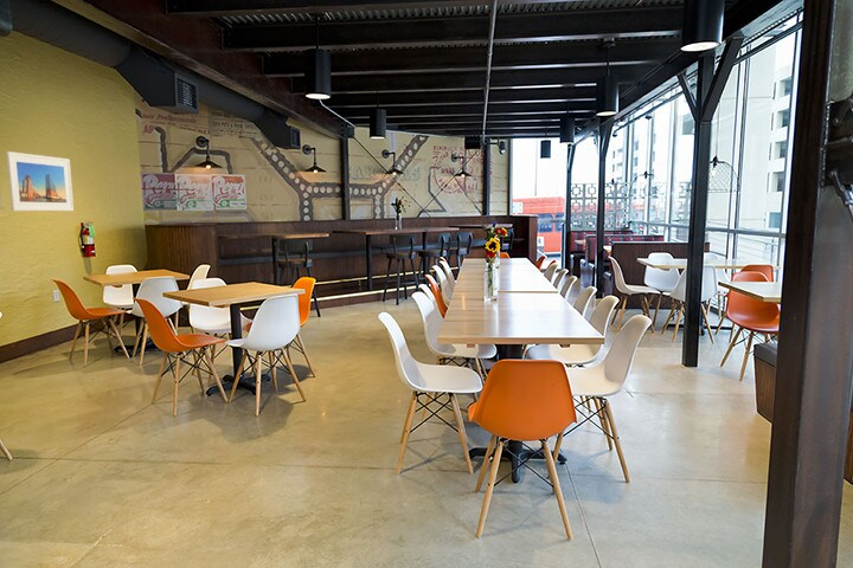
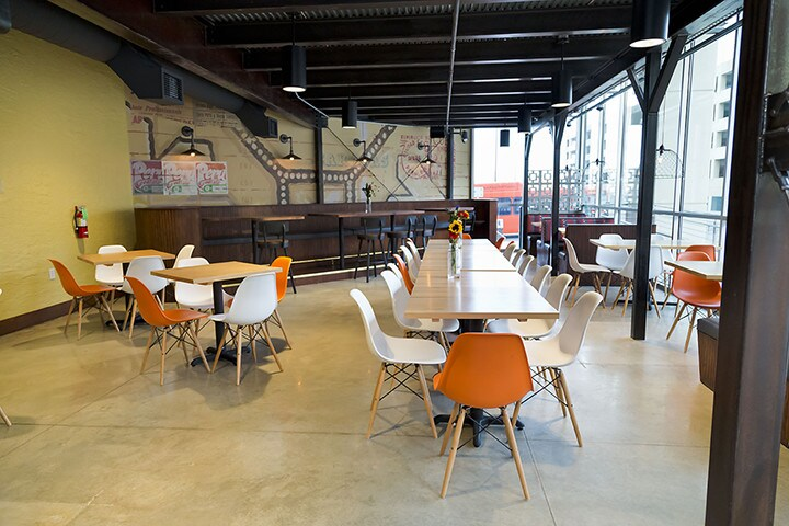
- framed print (41, 182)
